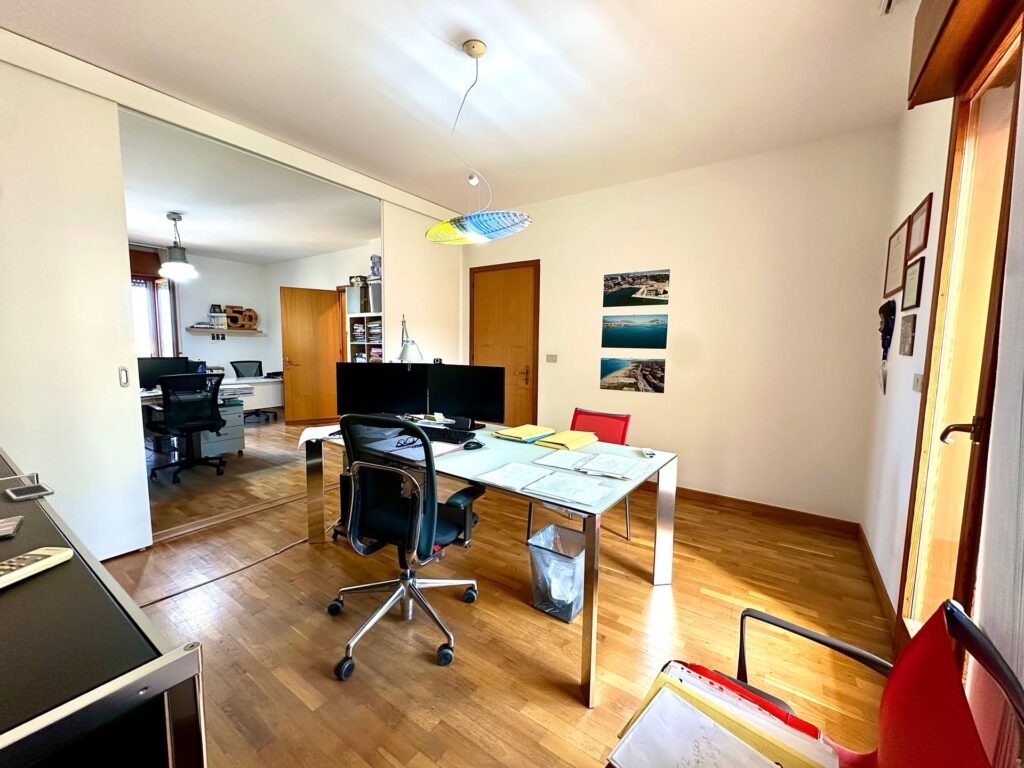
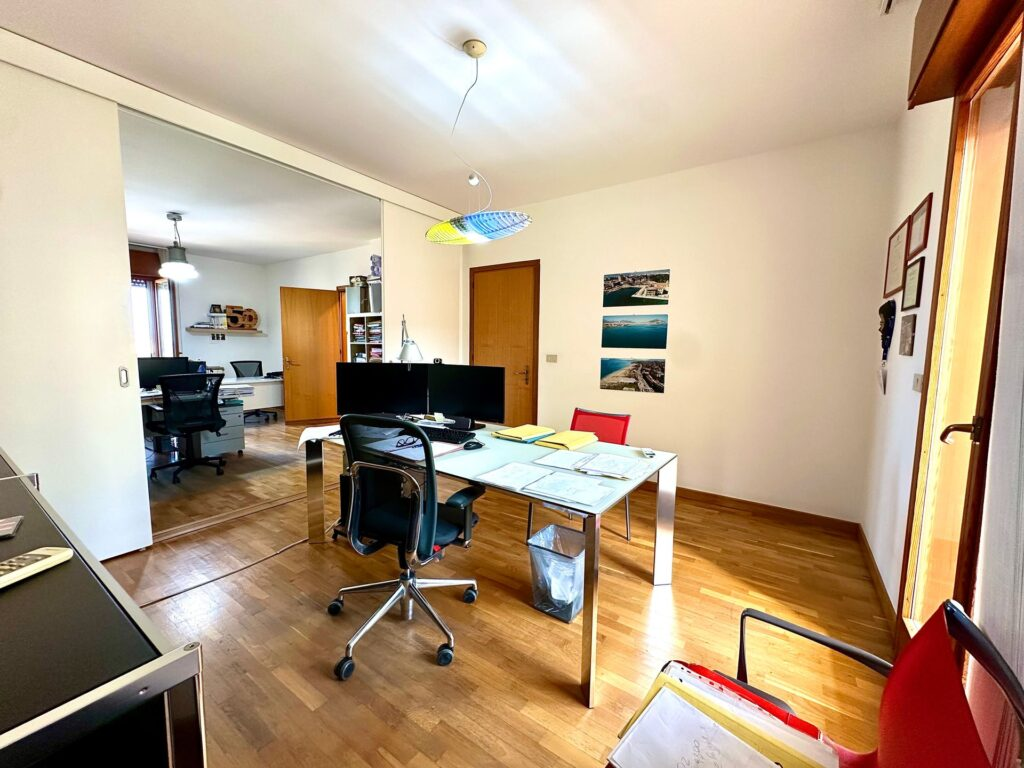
- cell phone (29, 492)
